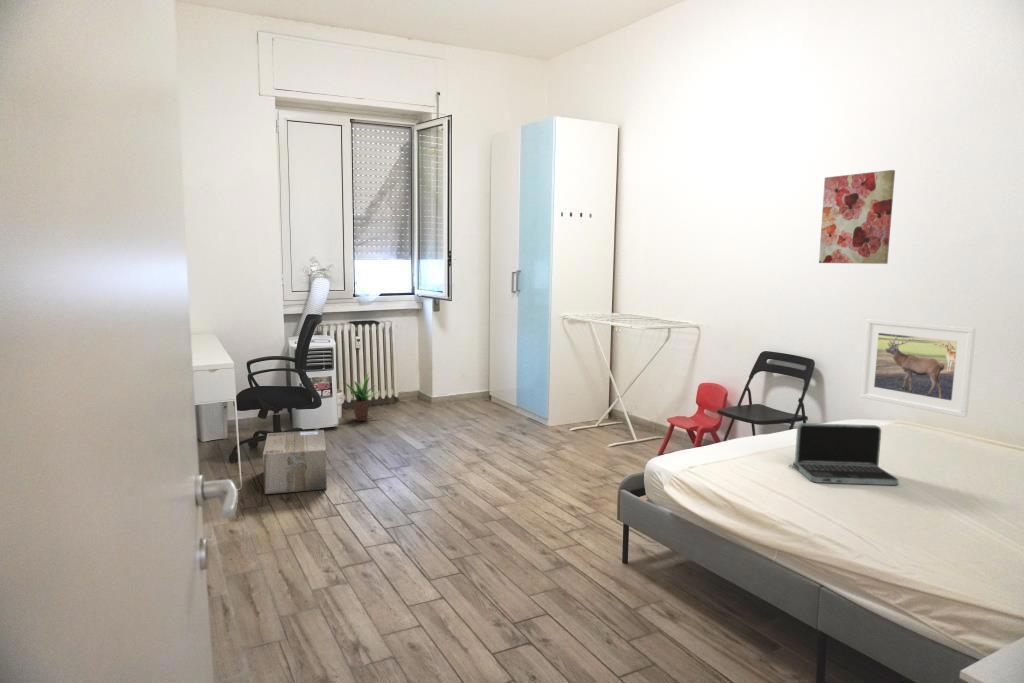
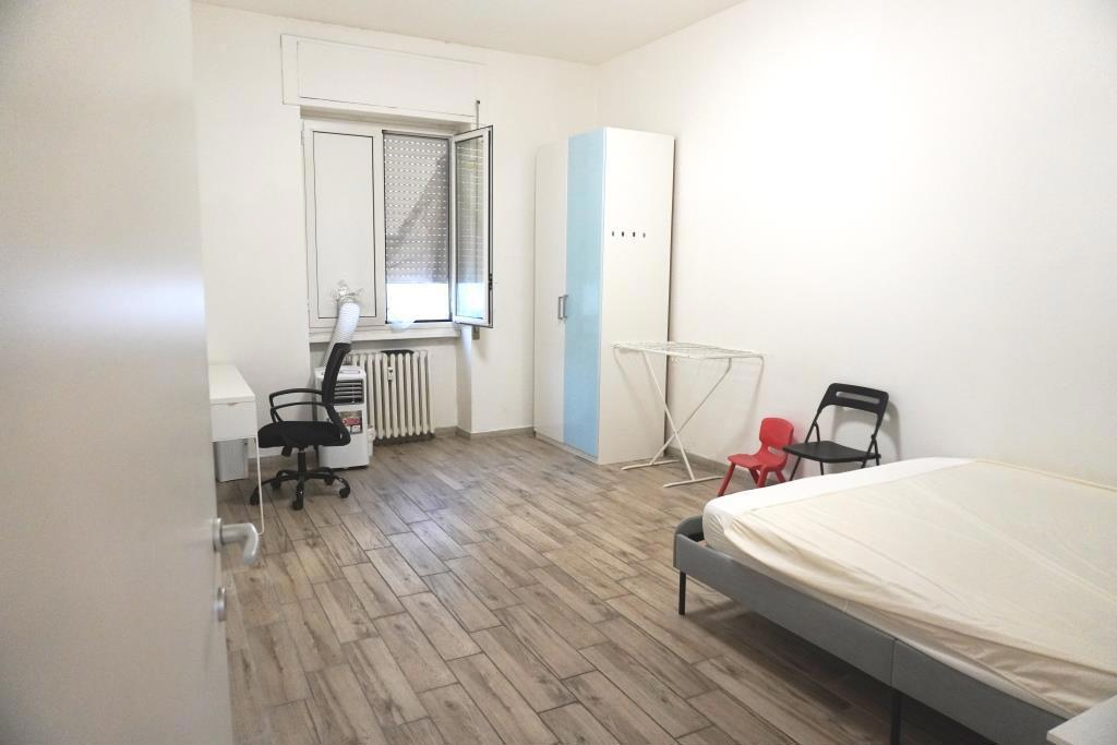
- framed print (913, 365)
- laptop (842, 451)
- wall art (855, 219)
- cardboard box (296, 460)
- potted plant (362, 396)
